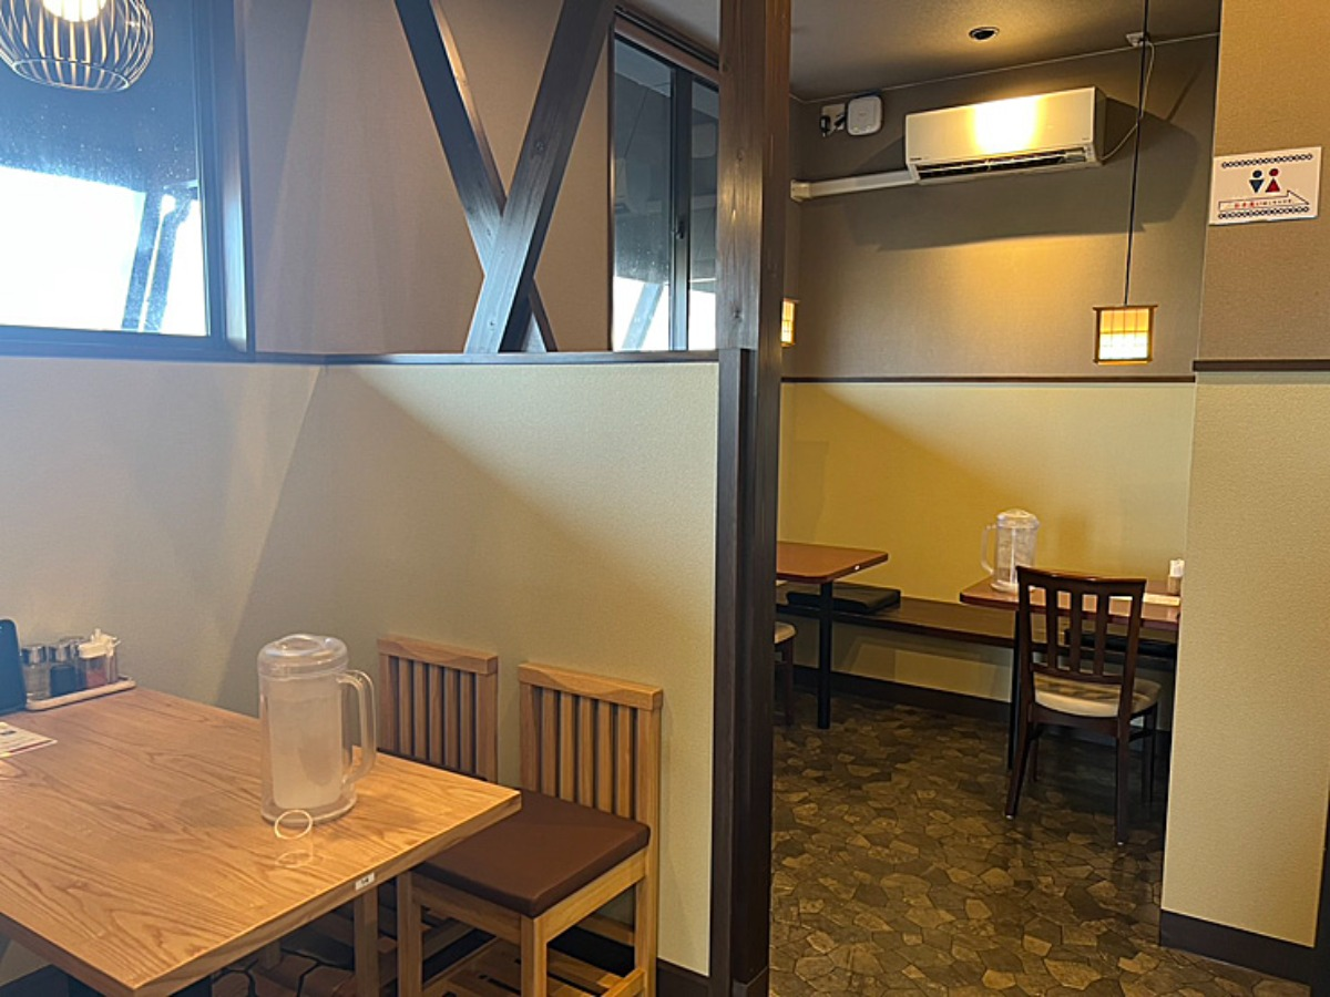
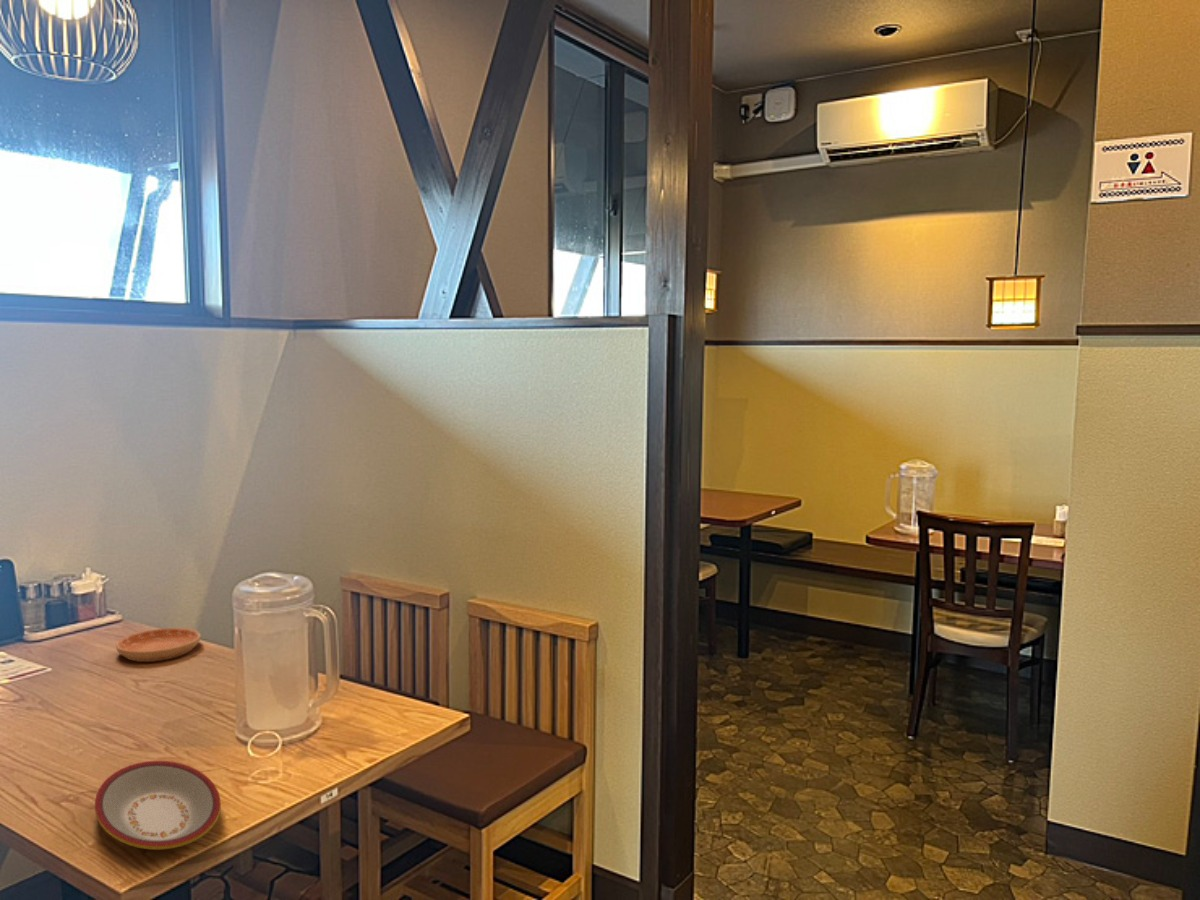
+ saucer (159, 645)
+ plate (158, 807)
